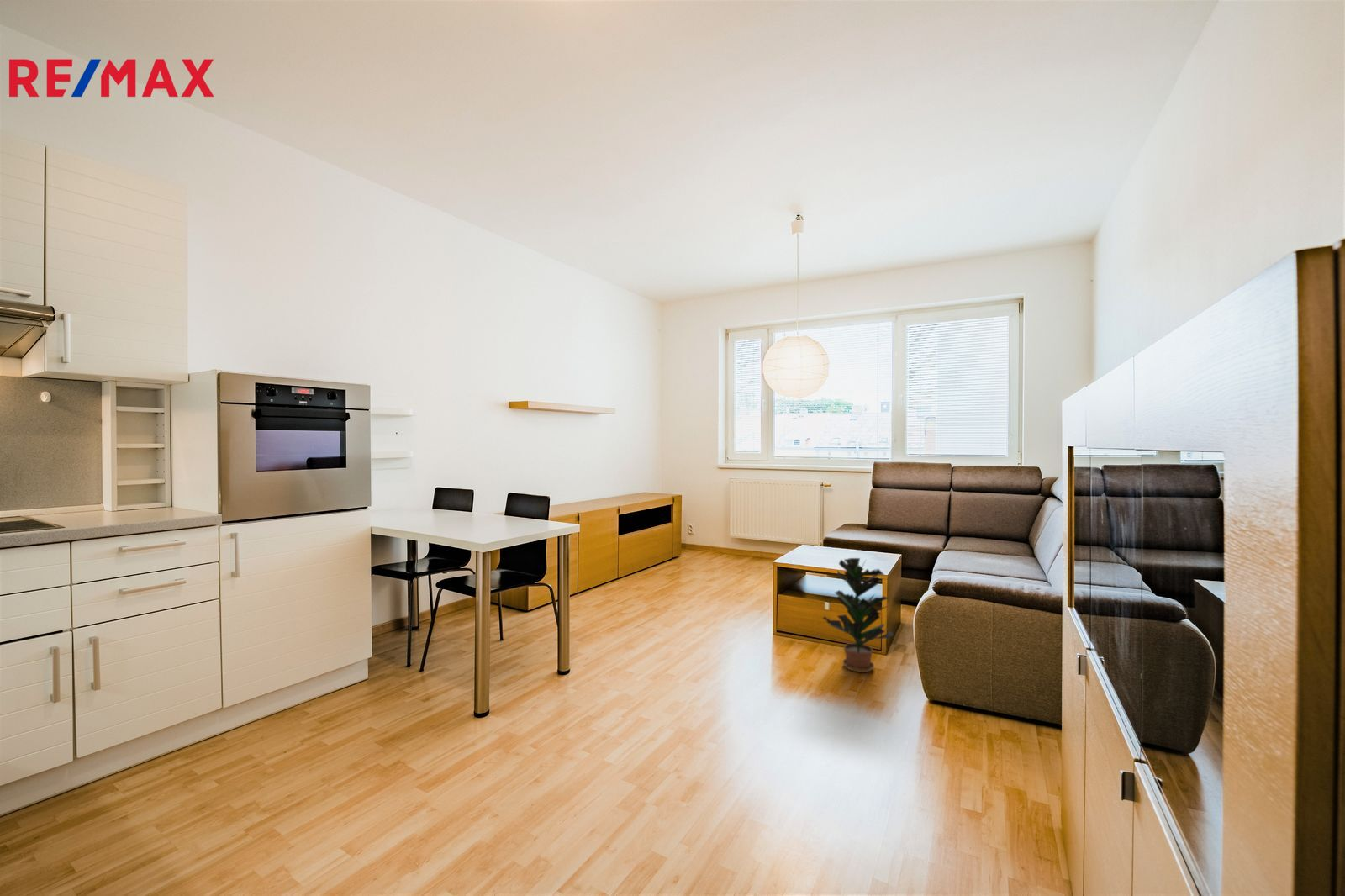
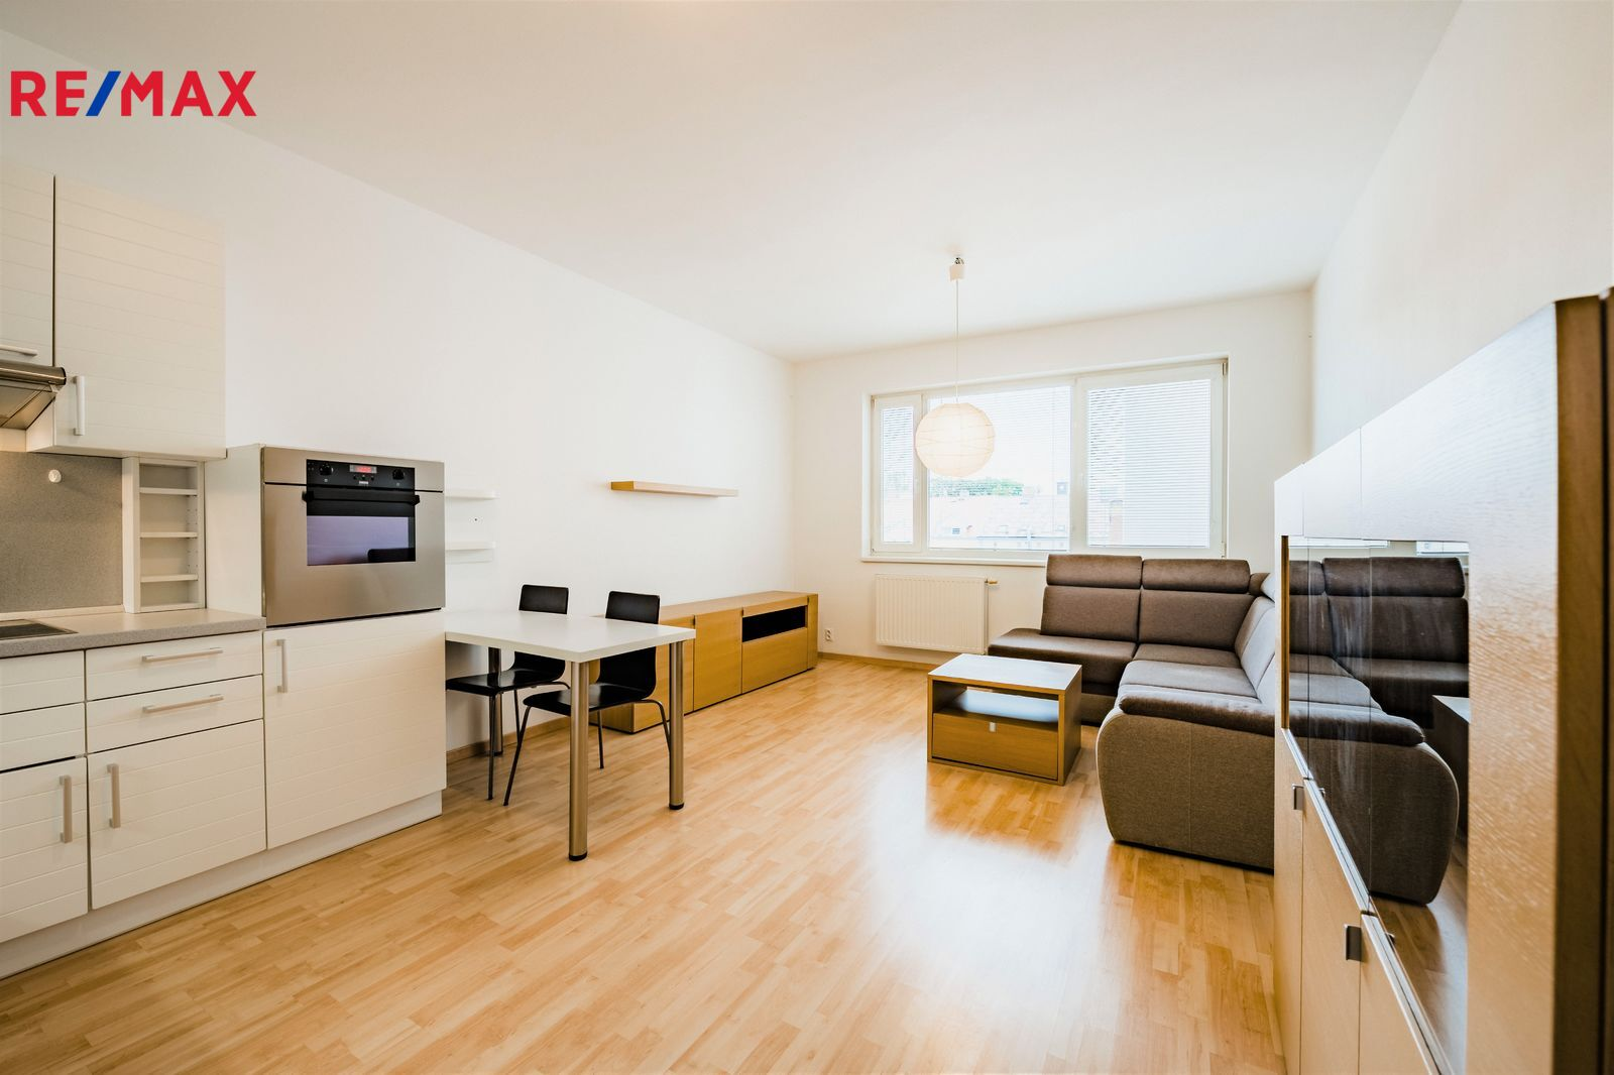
- potted plant (858, 612)
